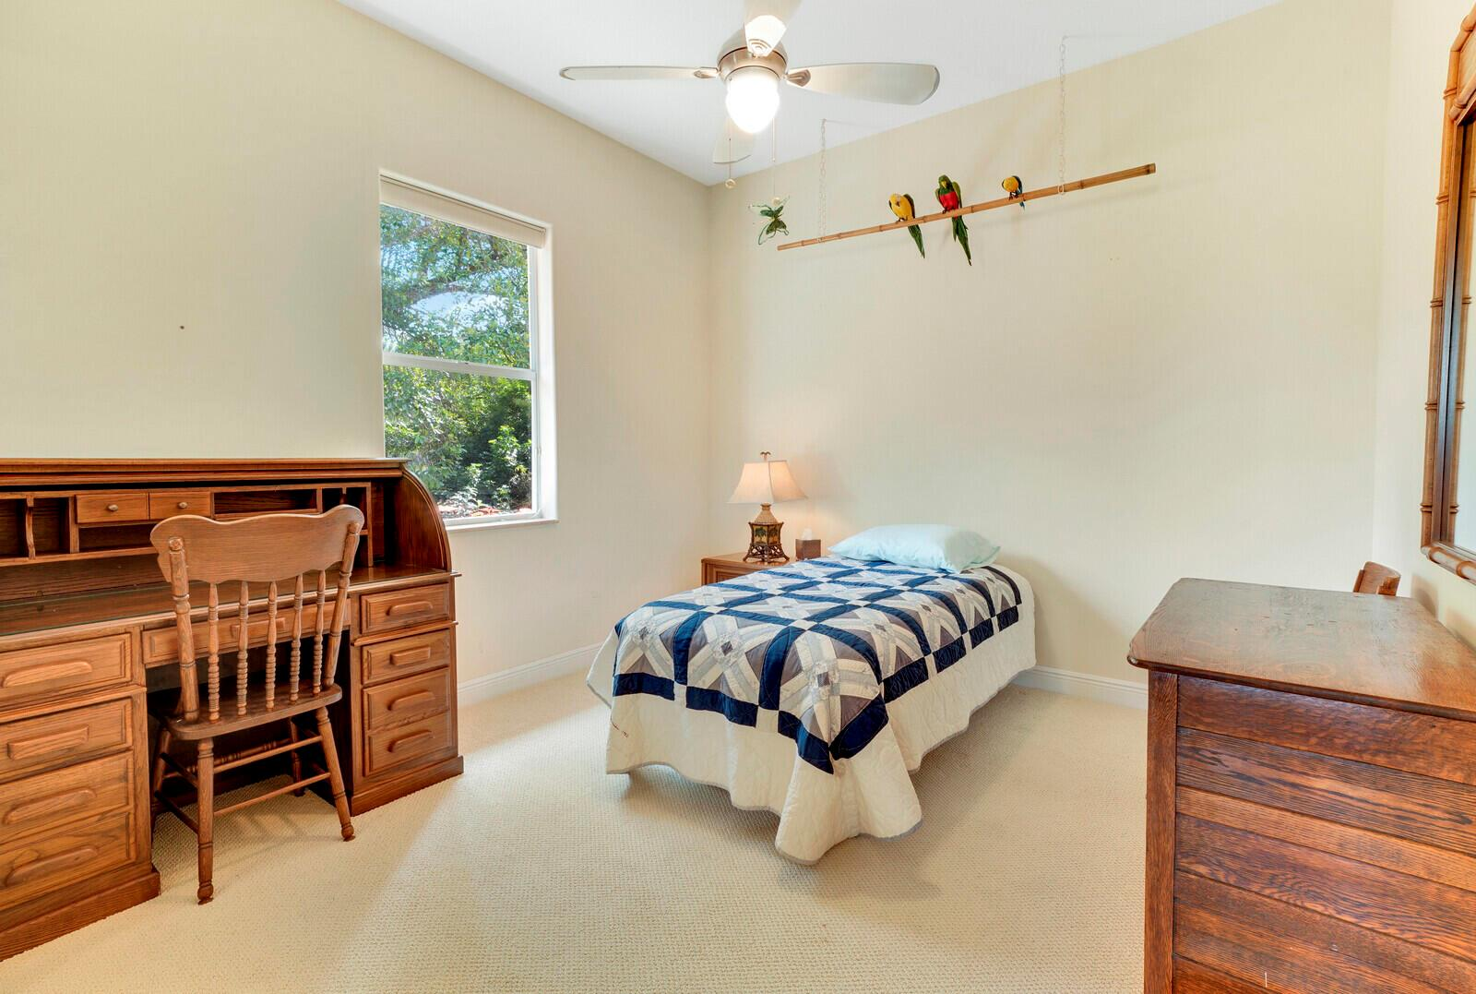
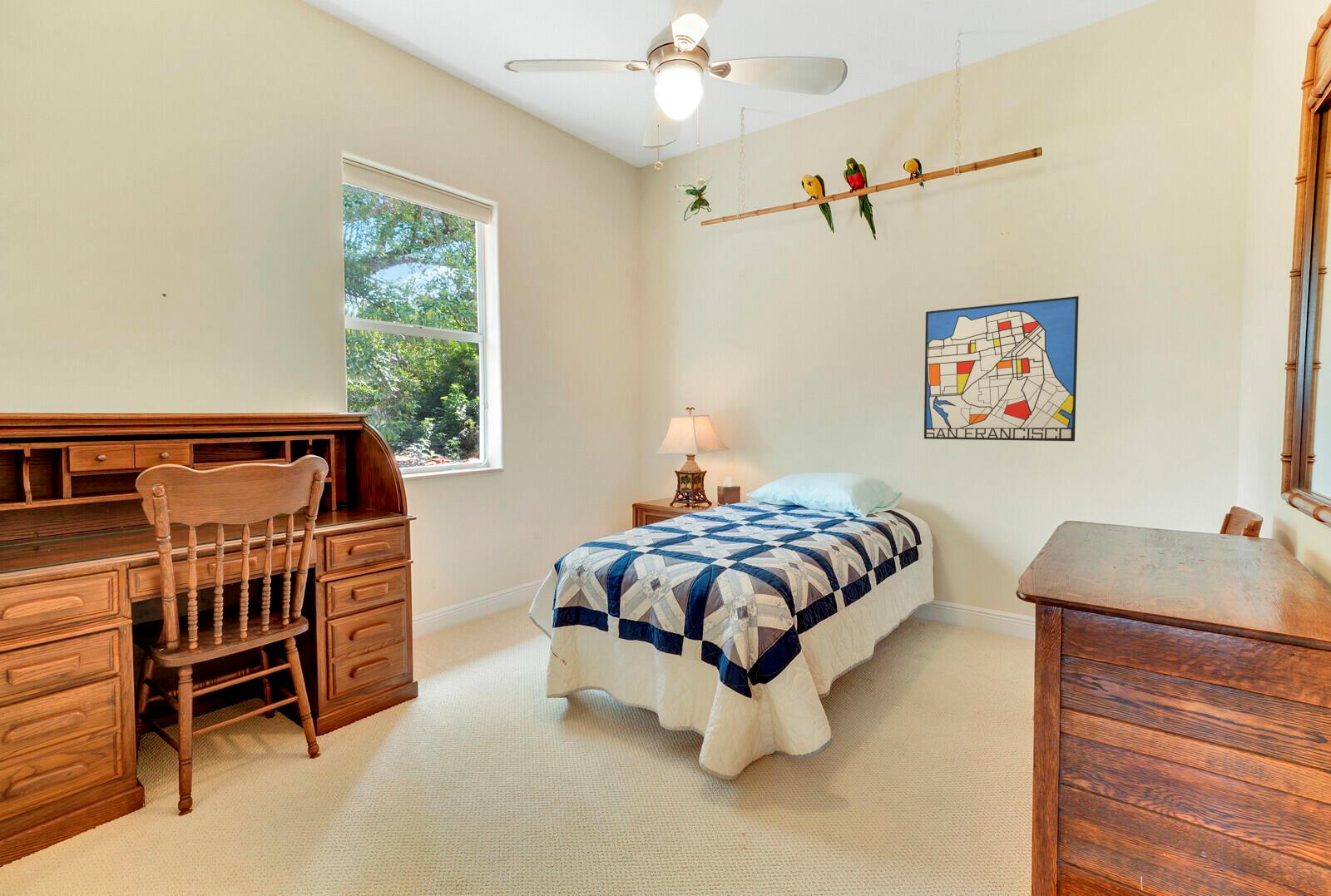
+ wall art (996, 372)
